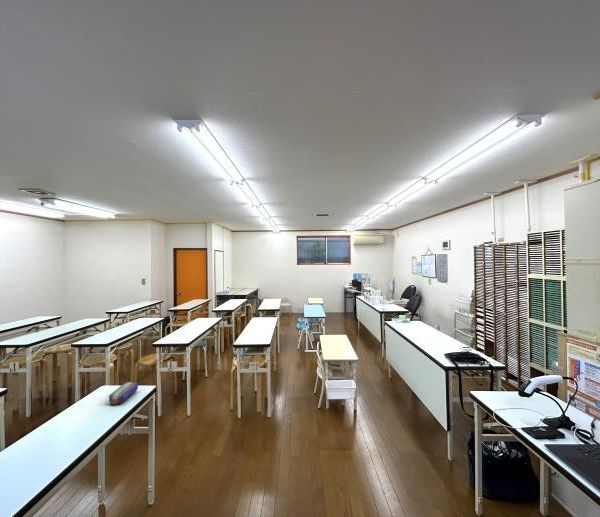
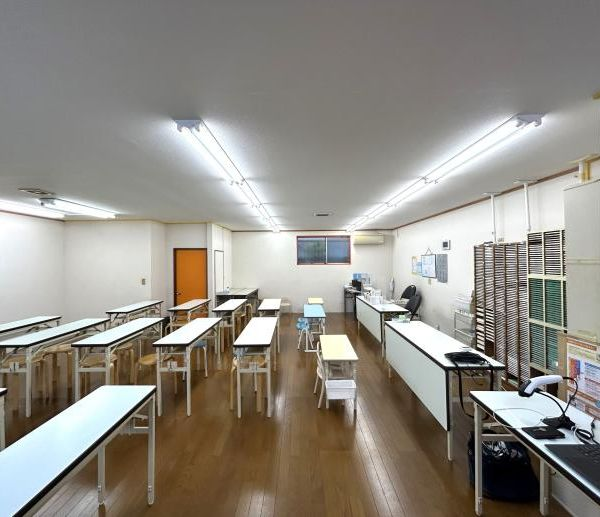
- pencil case (124, 392)
